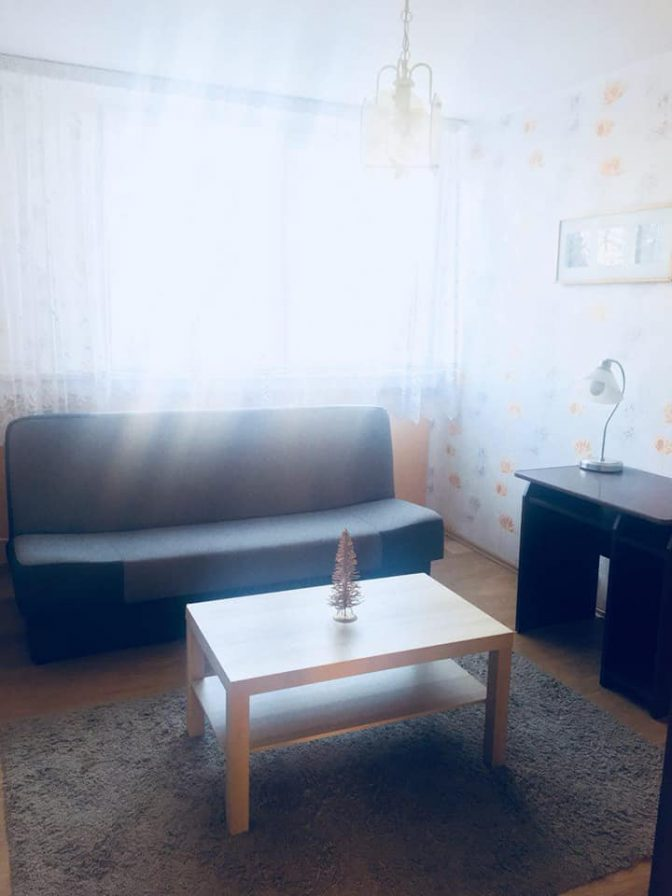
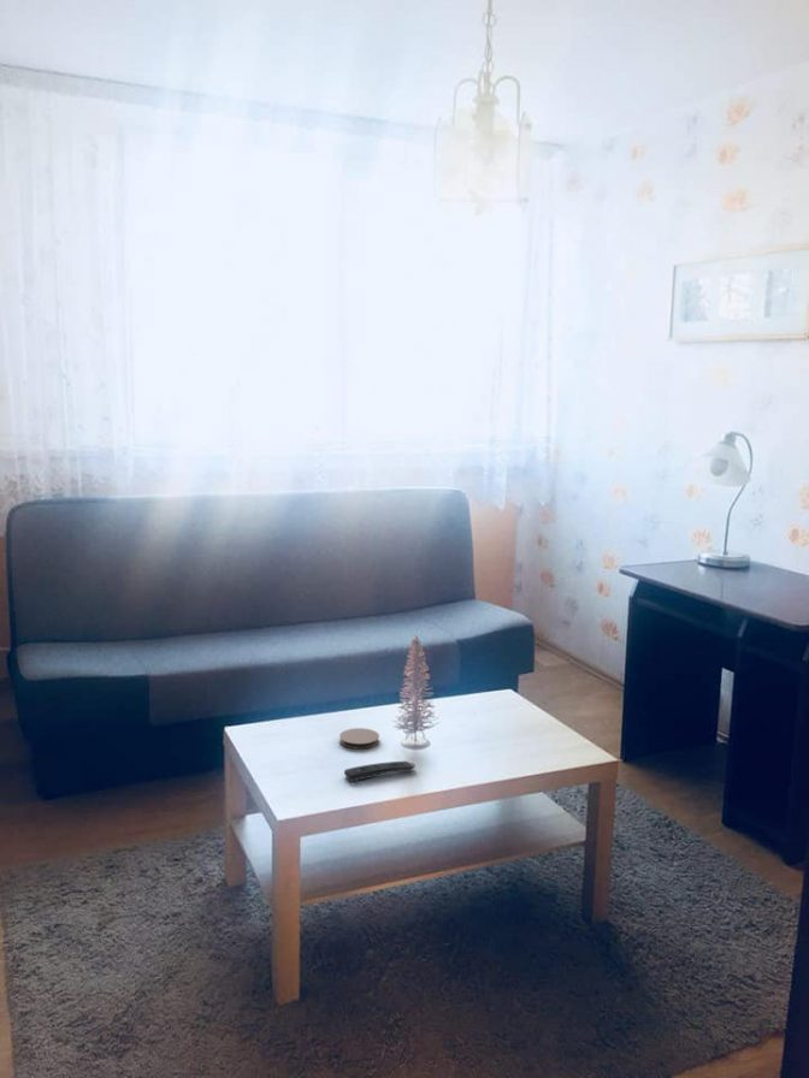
+ remote control (380, 769)
+ coaster (359, 738)
